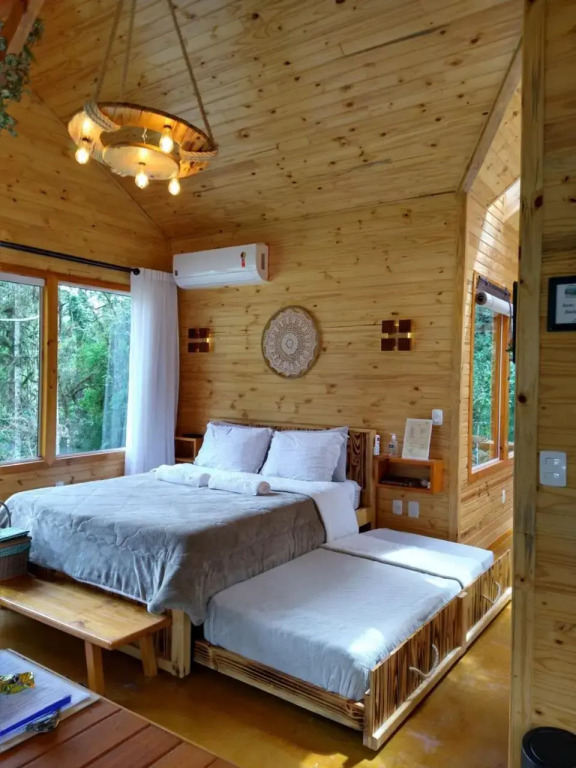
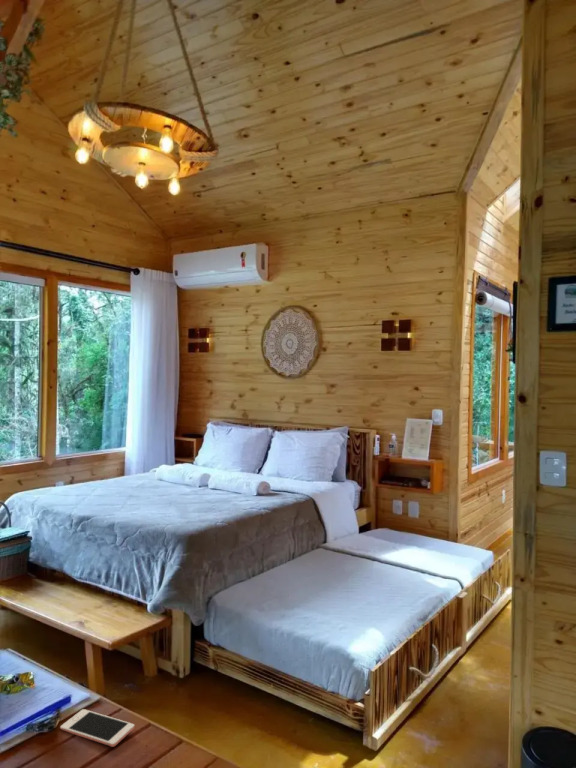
+ cell phone (97, 727)
